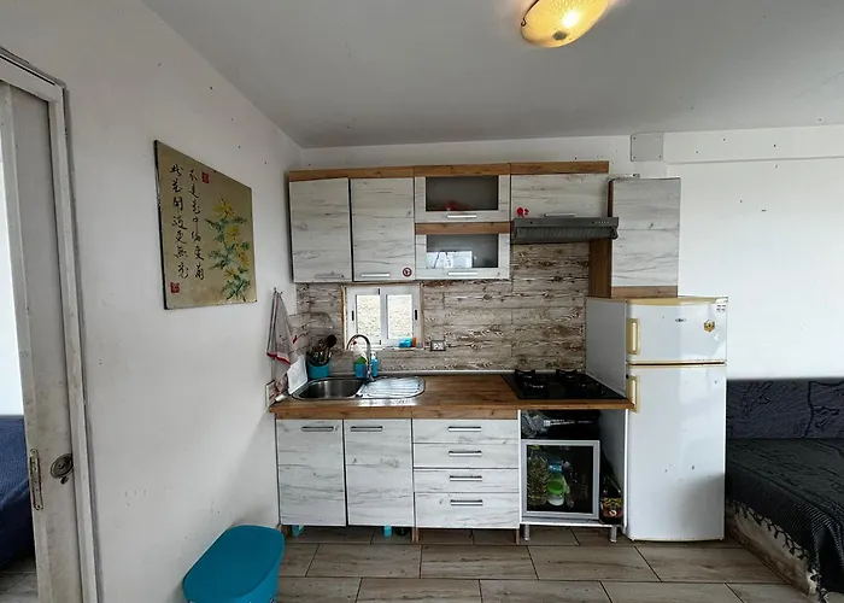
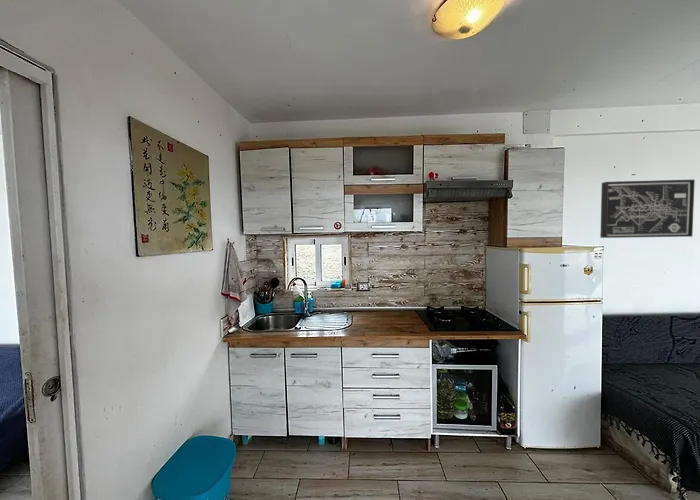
+ wall art (646, 209)
